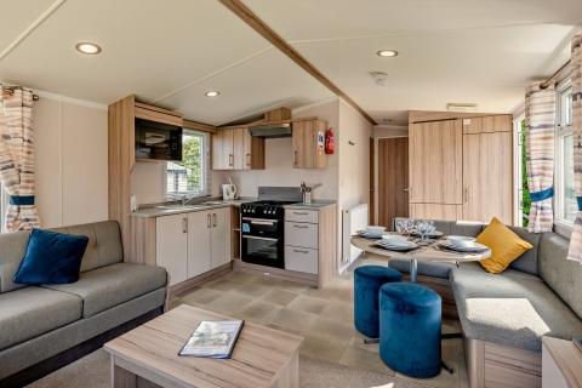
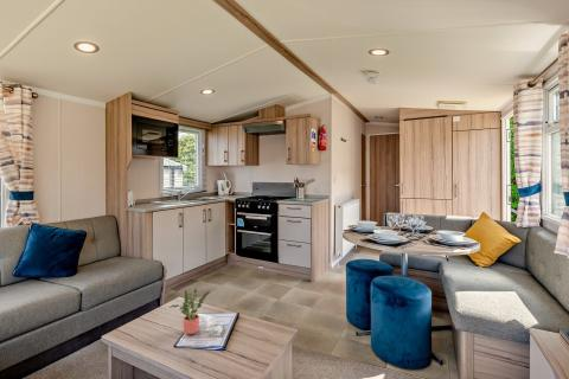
+ potted plant (187, 307)
